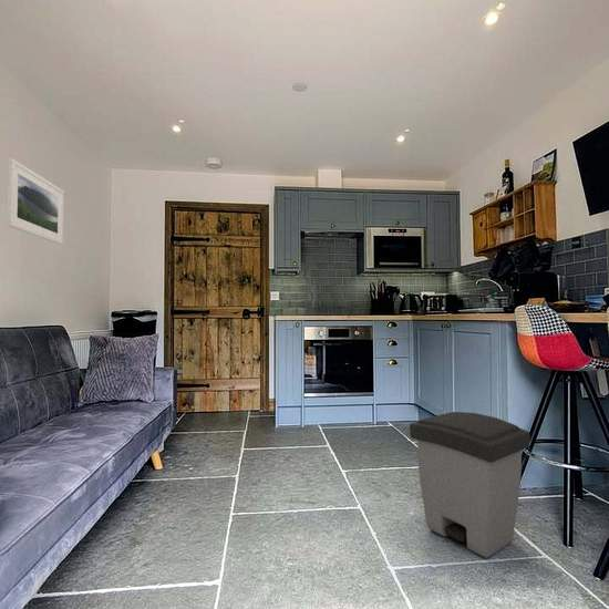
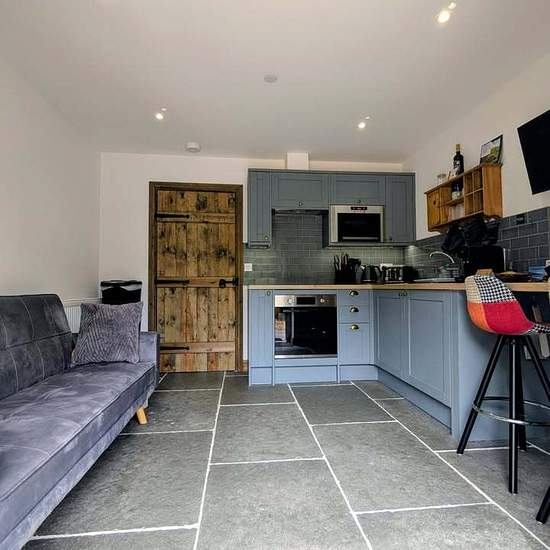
- trash can (468, 476)
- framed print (38, 206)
